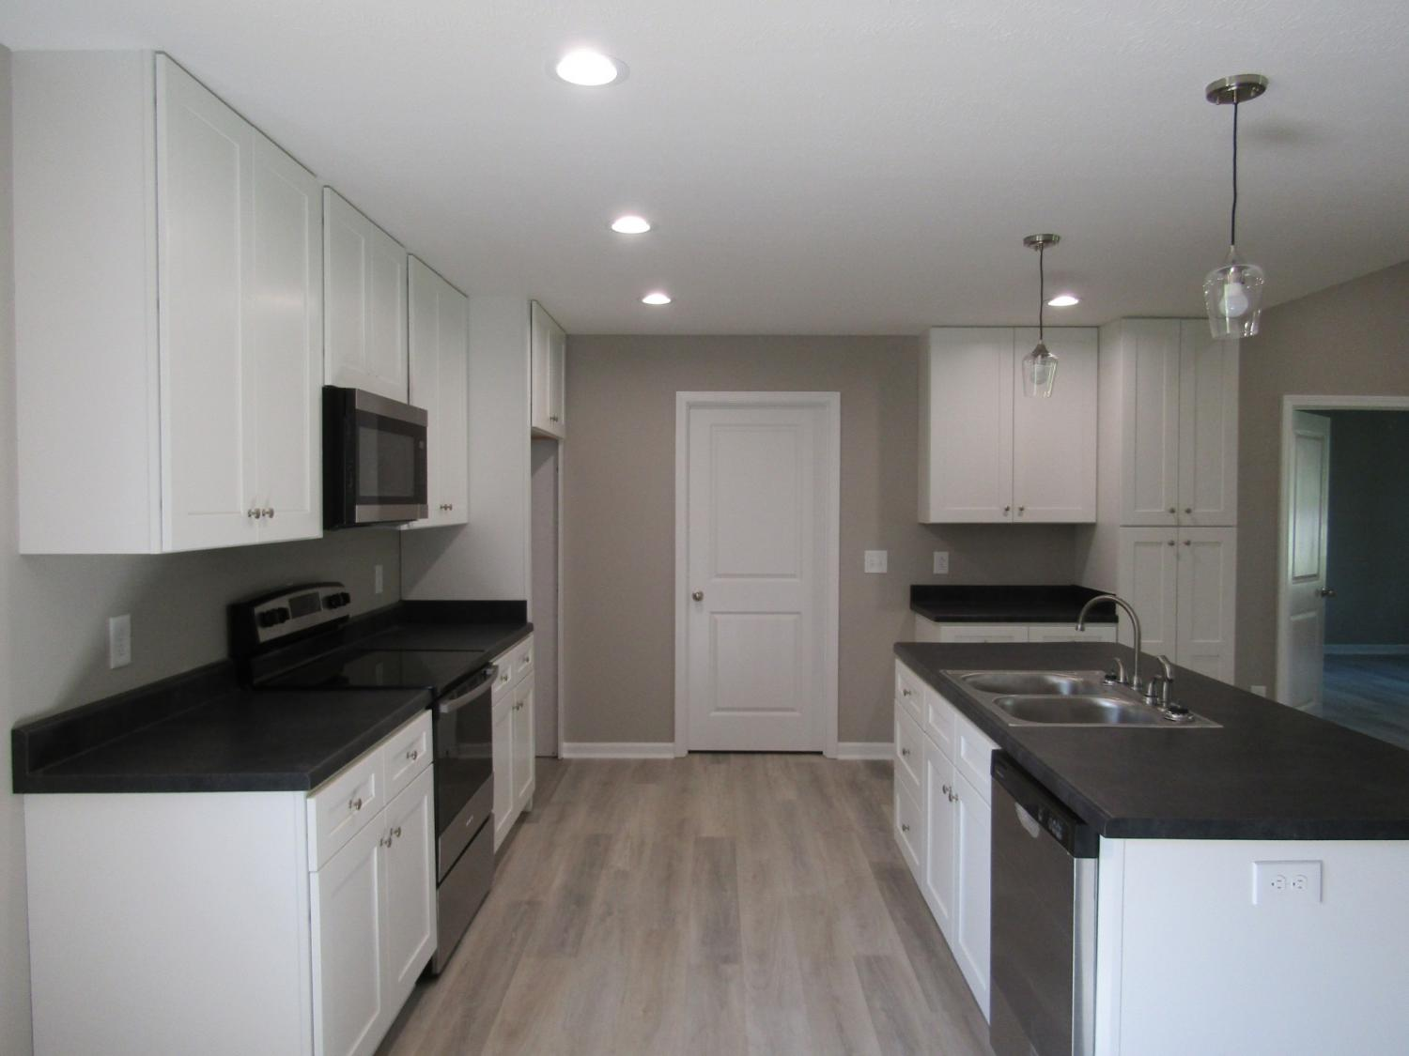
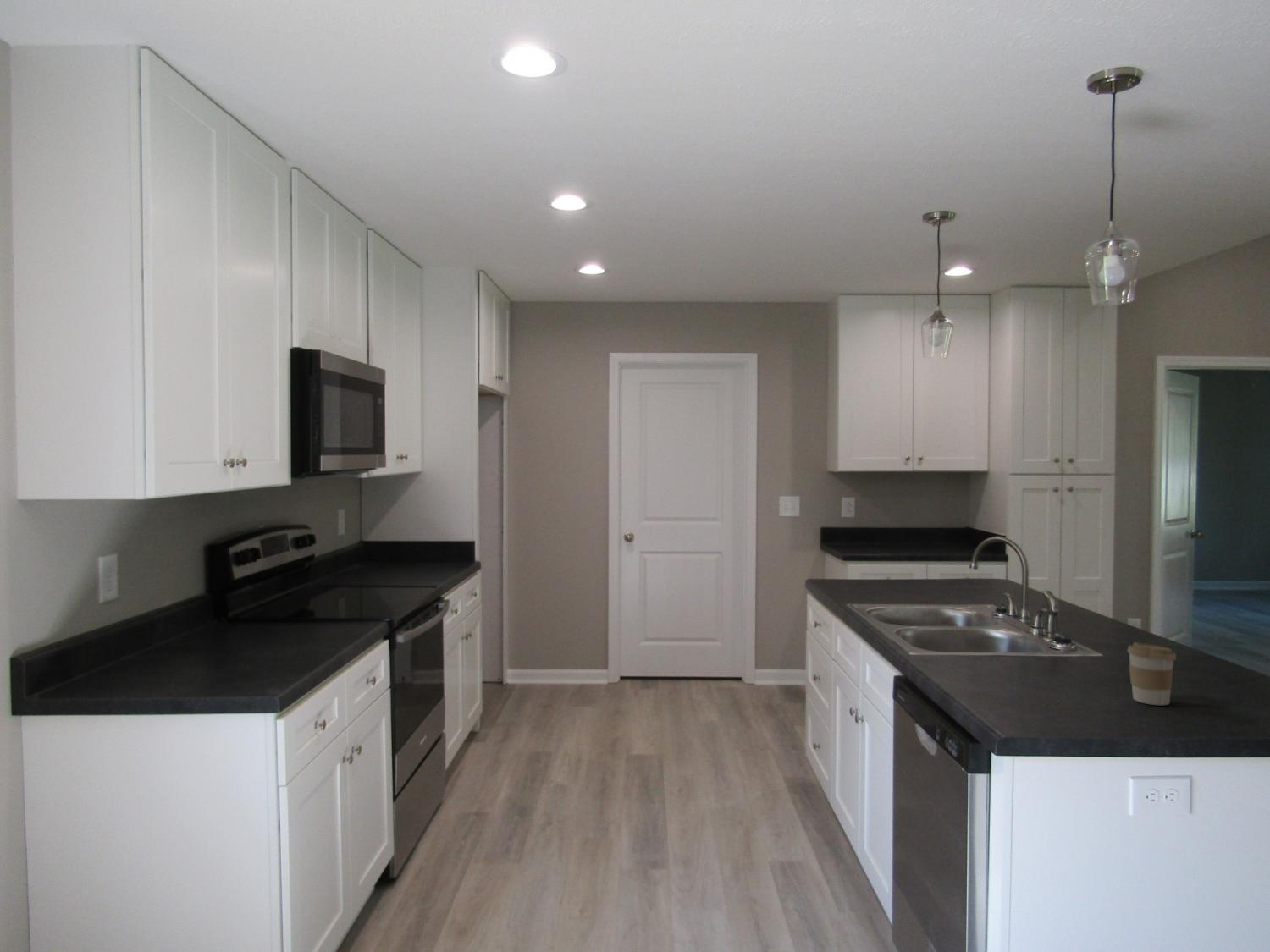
+ coffee cup (1151, 672)
